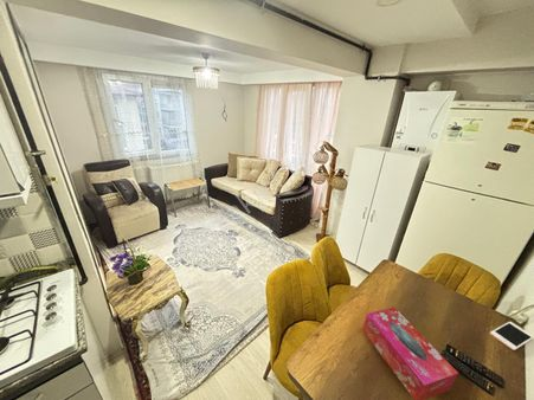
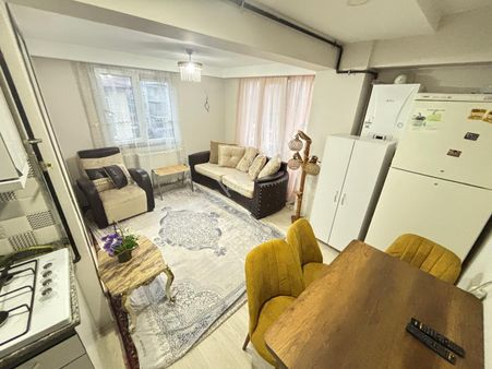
- tissue box (404, 348)
- cell phone (512, 335)
